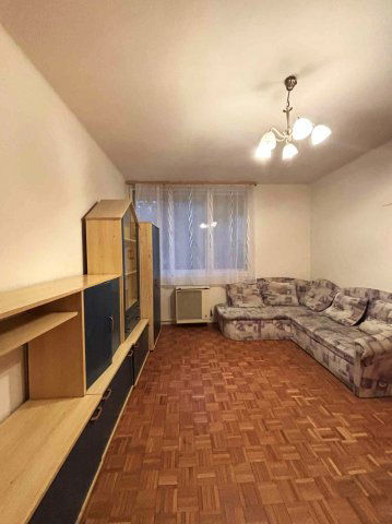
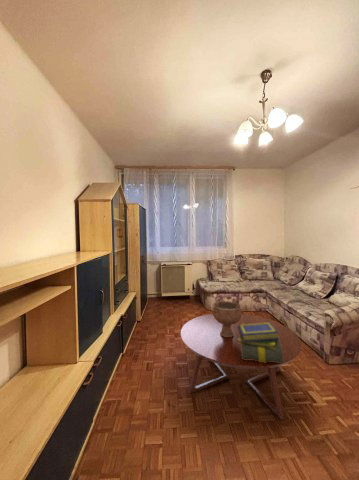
+ coffee table (237, 356)
+ decorative bowl (227, 317)
+ stack of books (258, 340)
